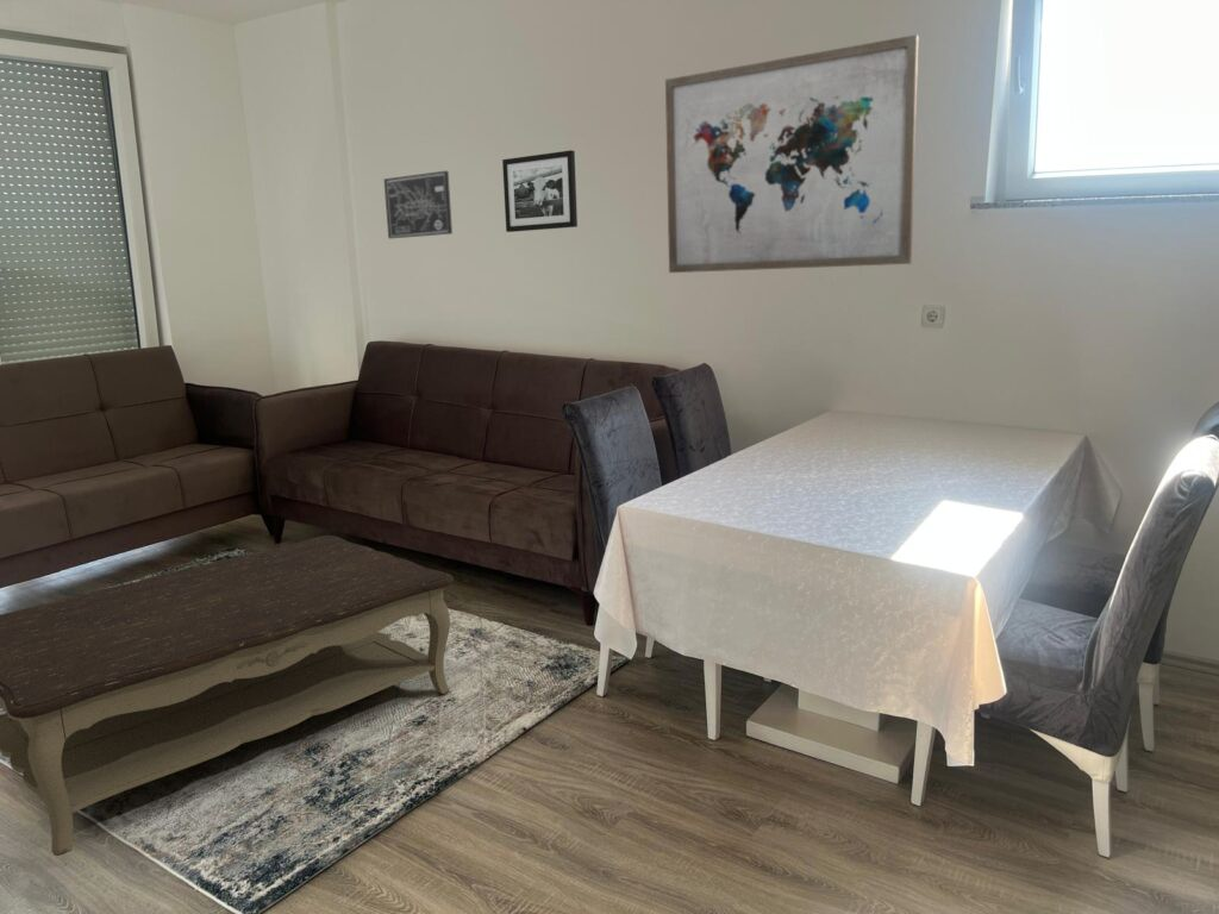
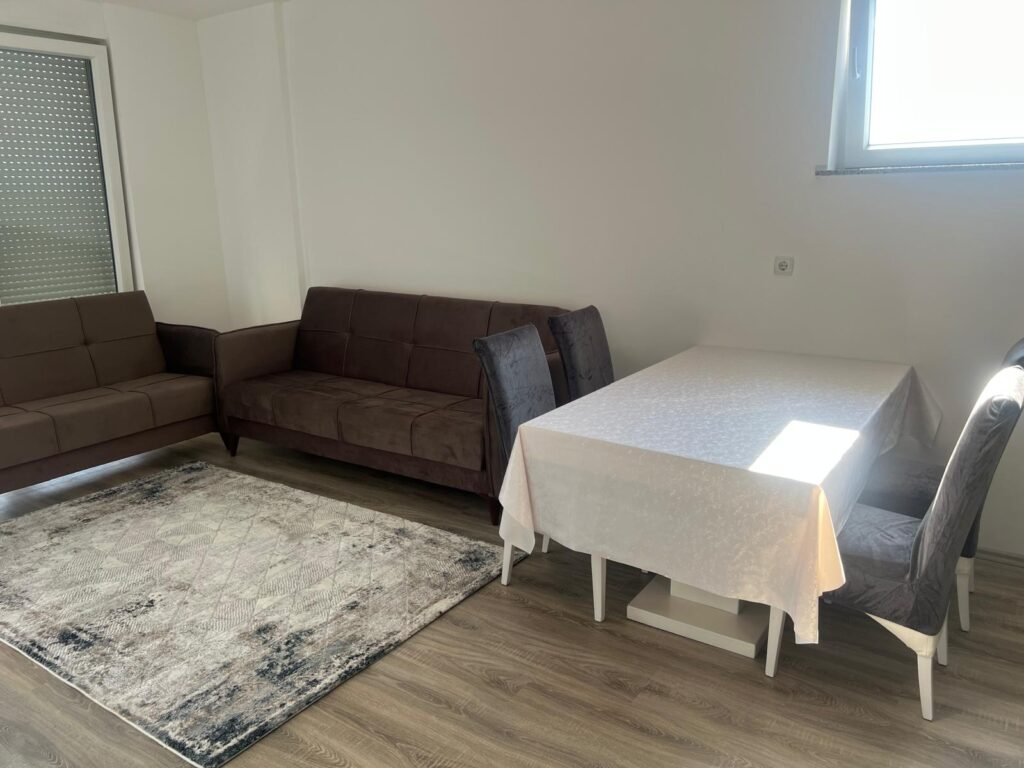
- coffee table (221, 661)
- wall art (417, 205)
- picture frame (538, 192)
- wall art (781, 165)
